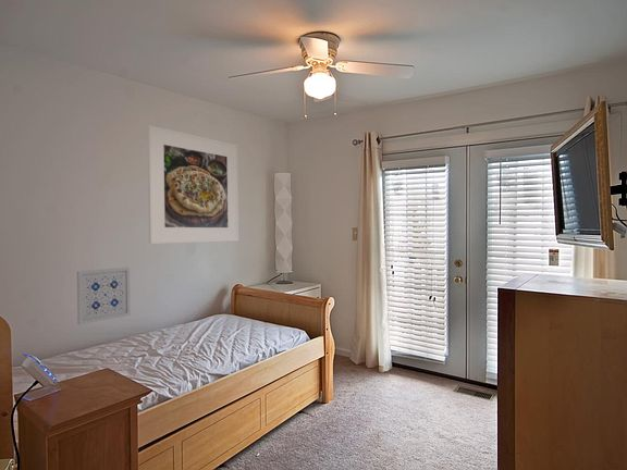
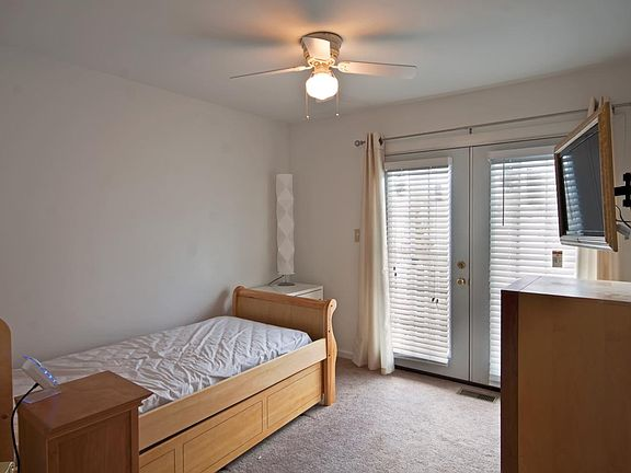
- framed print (197, 189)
- wall art (104, 294)
